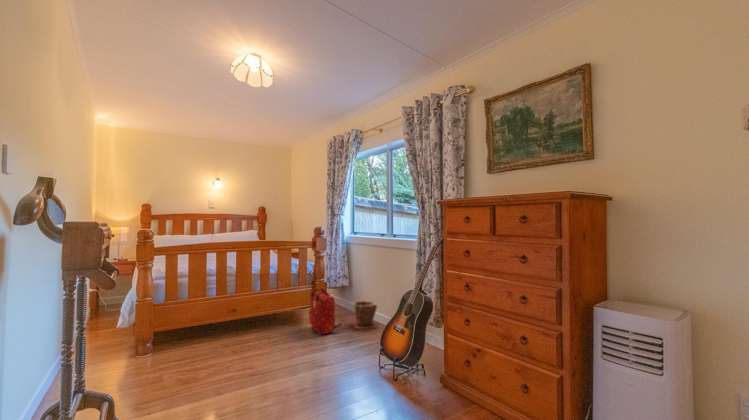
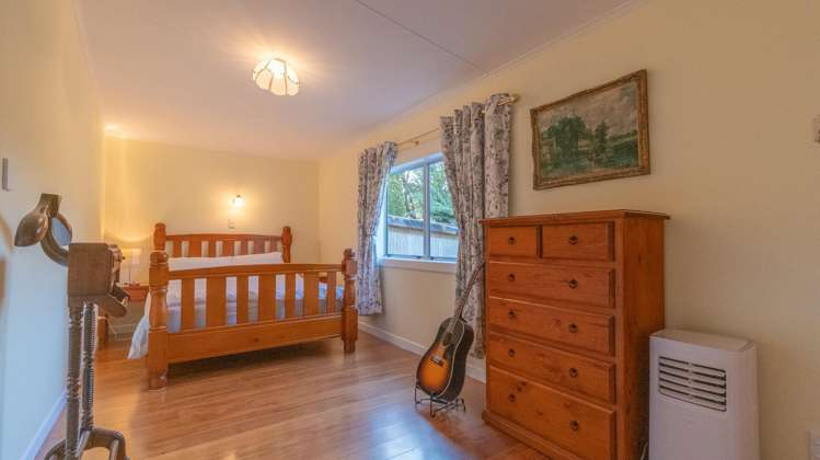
- plant pot (365, 313)
- backpack (324, 308)
